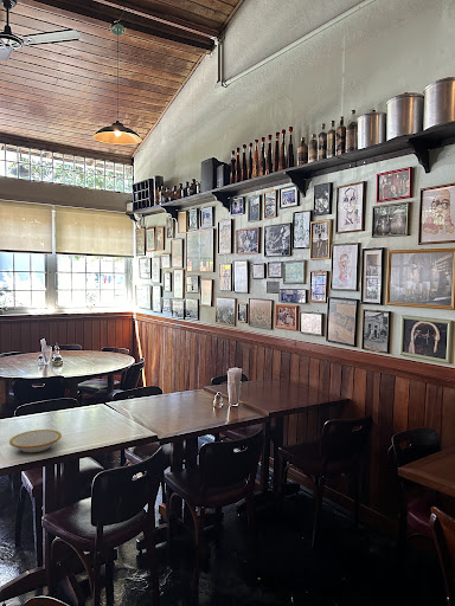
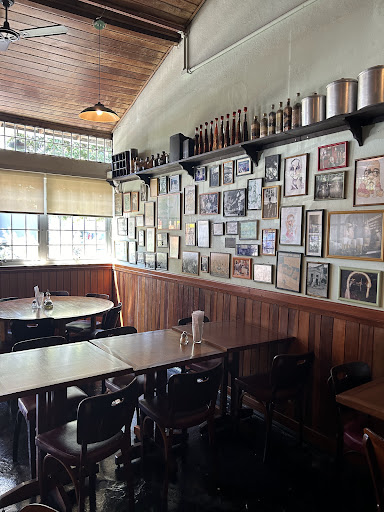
- bowl (36, 443)
